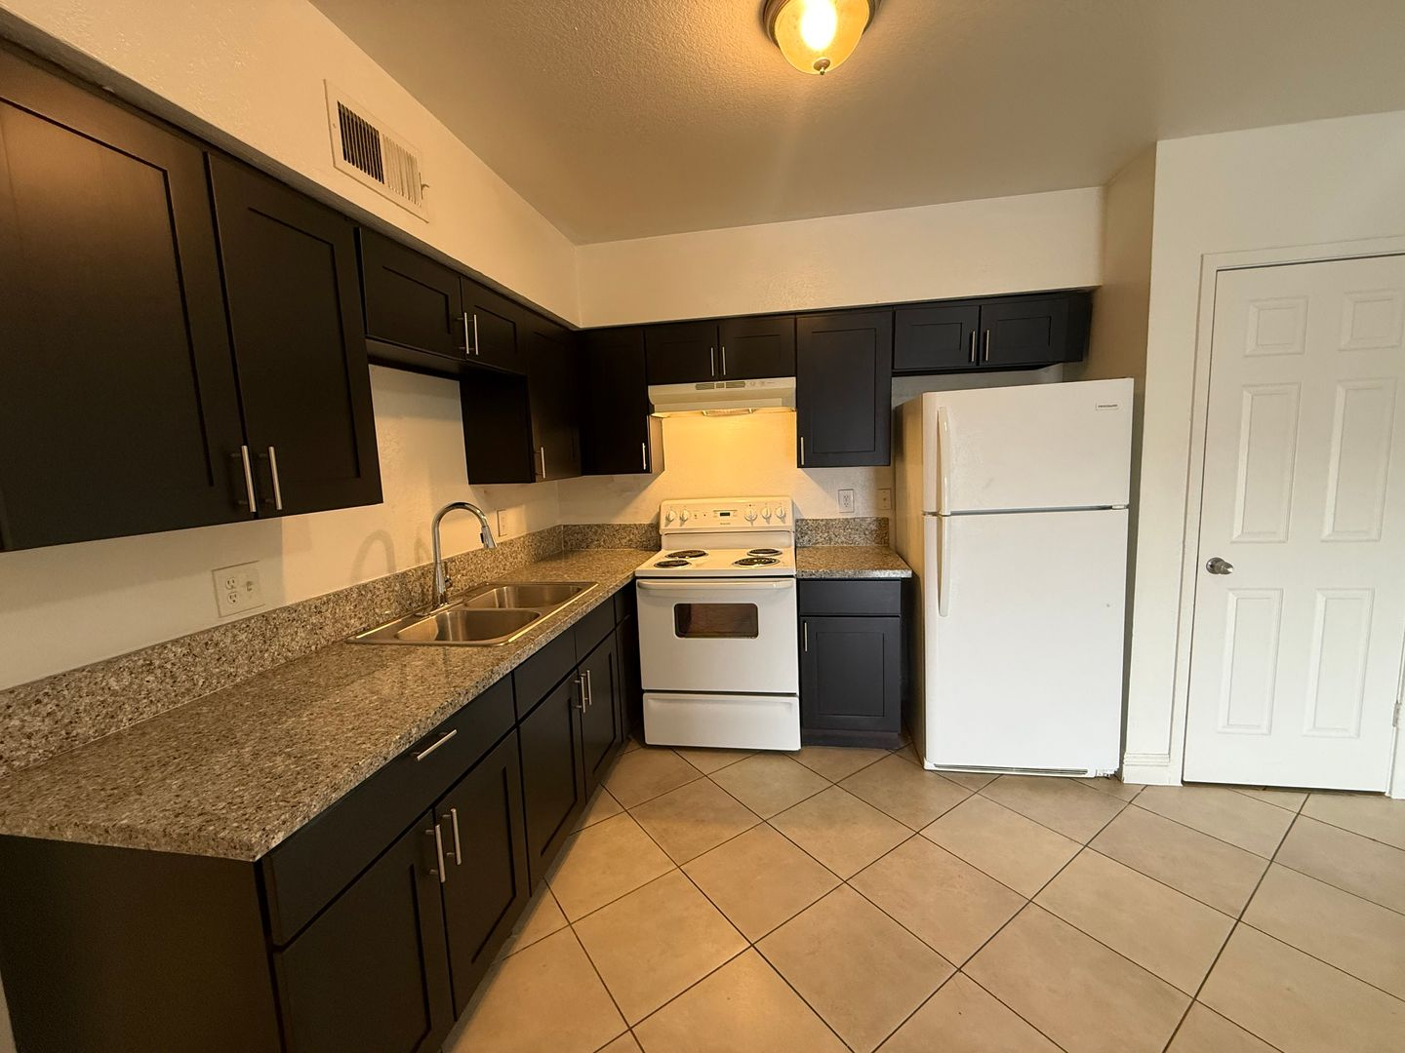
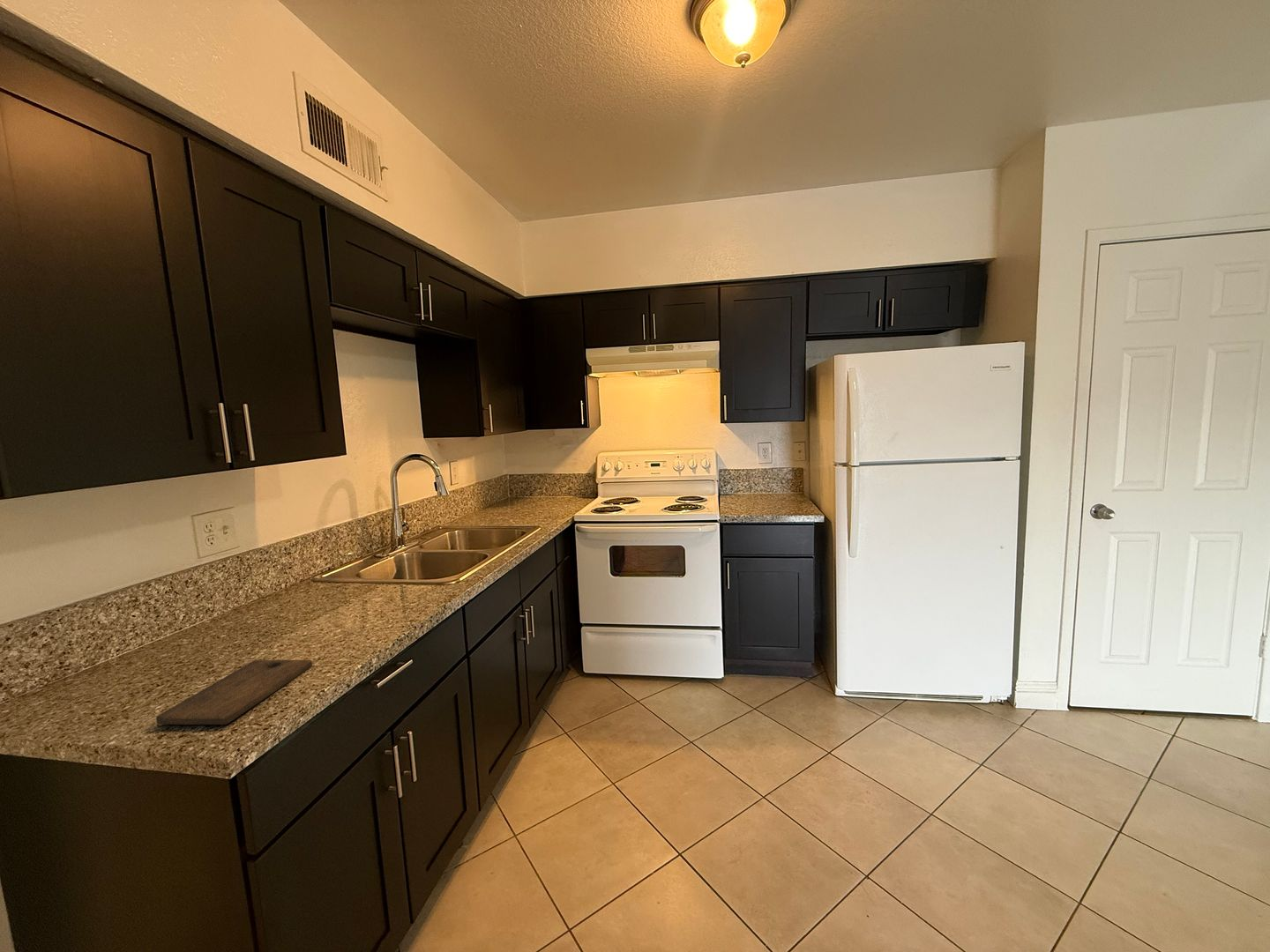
+ cutting board (242, 688)
